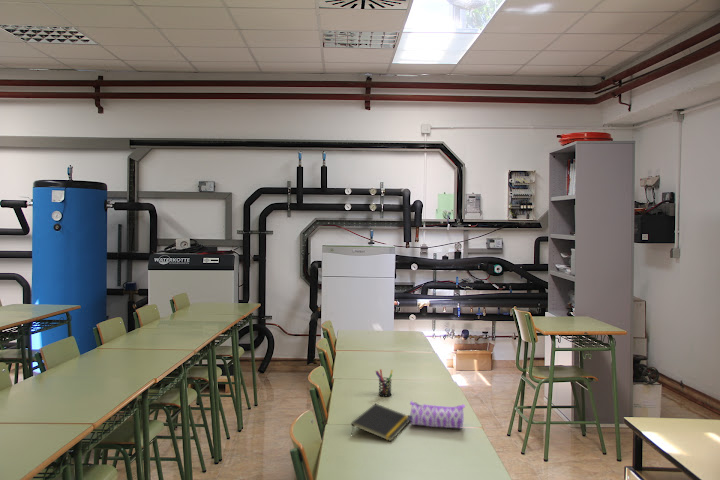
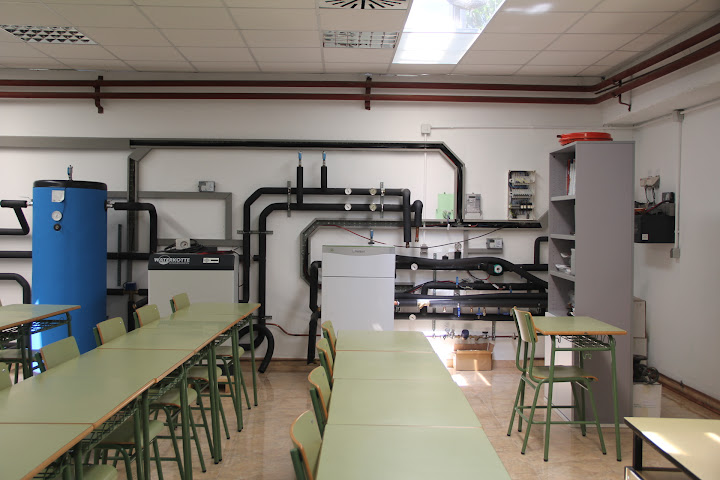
- pen holder (385, 381)
- notepad (382, 421)
- pencil case (436, 414)
